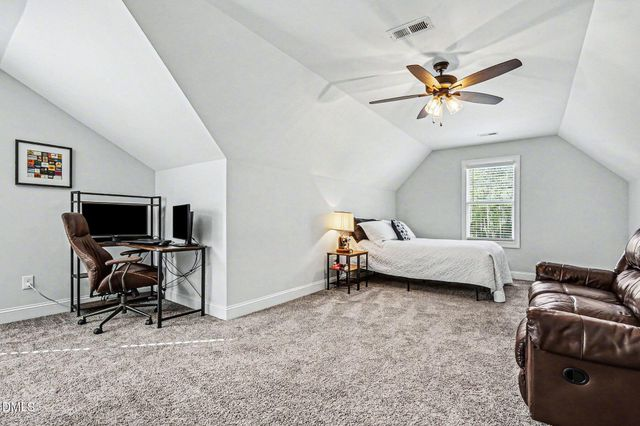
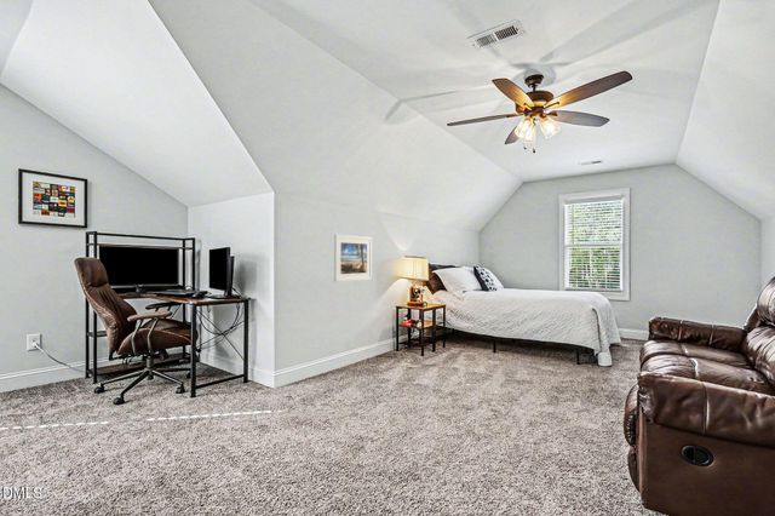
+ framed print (354, 258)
